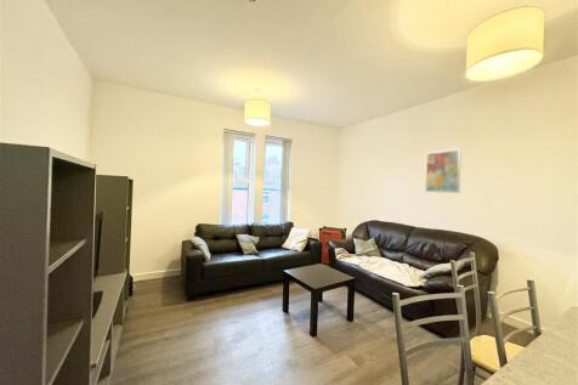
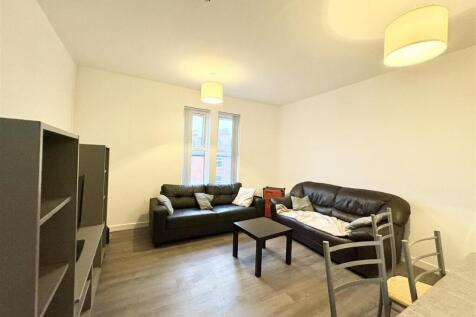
- wall art (441, 171)
